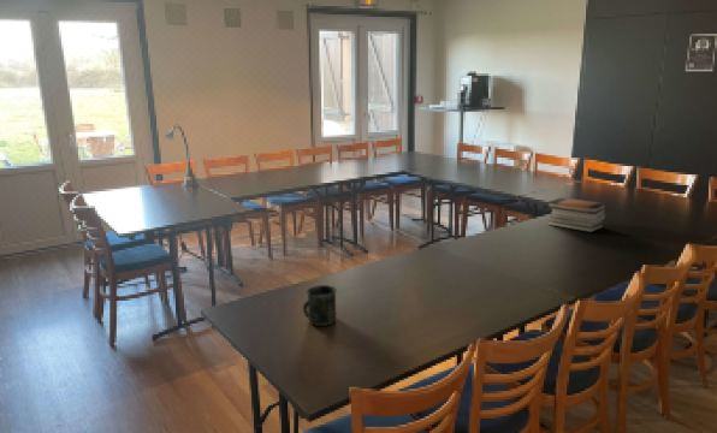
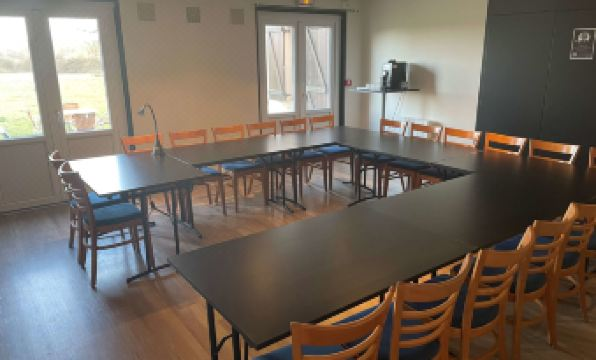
- book stack (576, 214)
- mug (319, 307)
